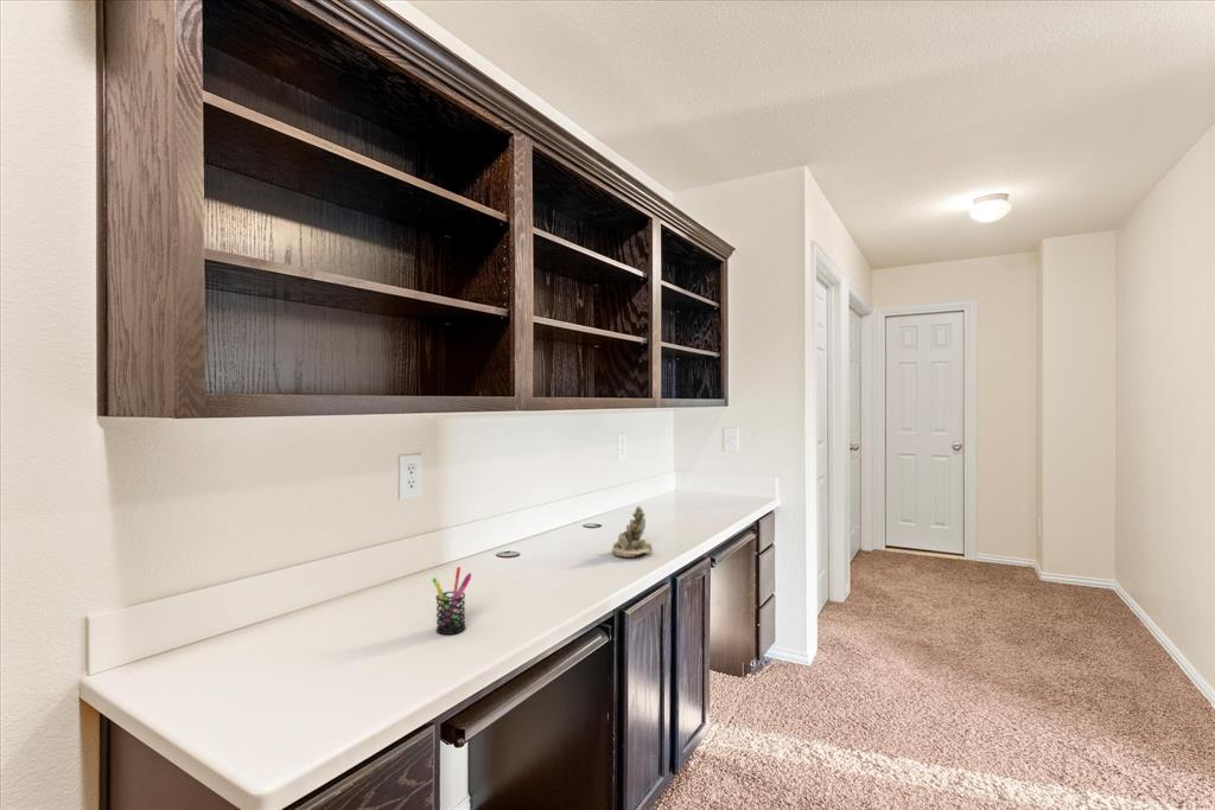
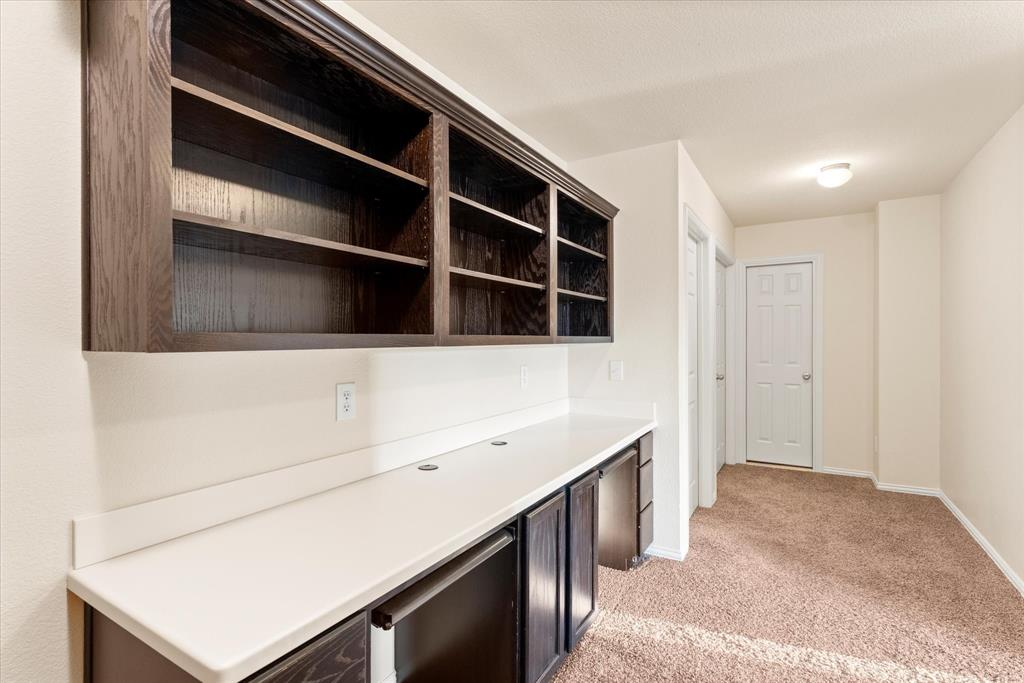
- succulent planter (631, 529)
- pen holder (449, 598)
